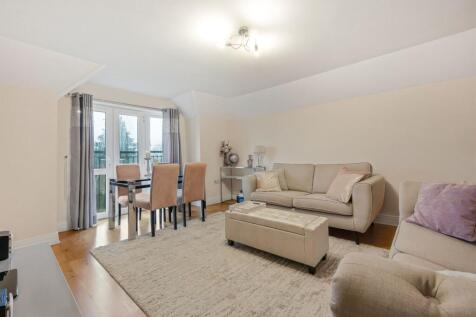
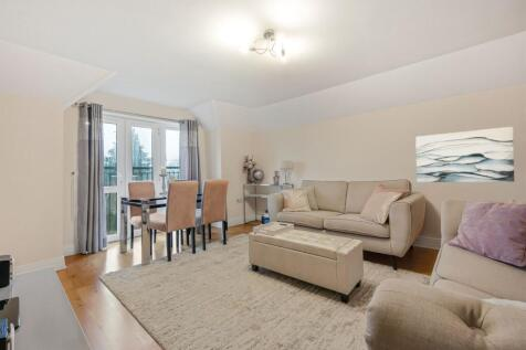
+ wall art (460, 157)
